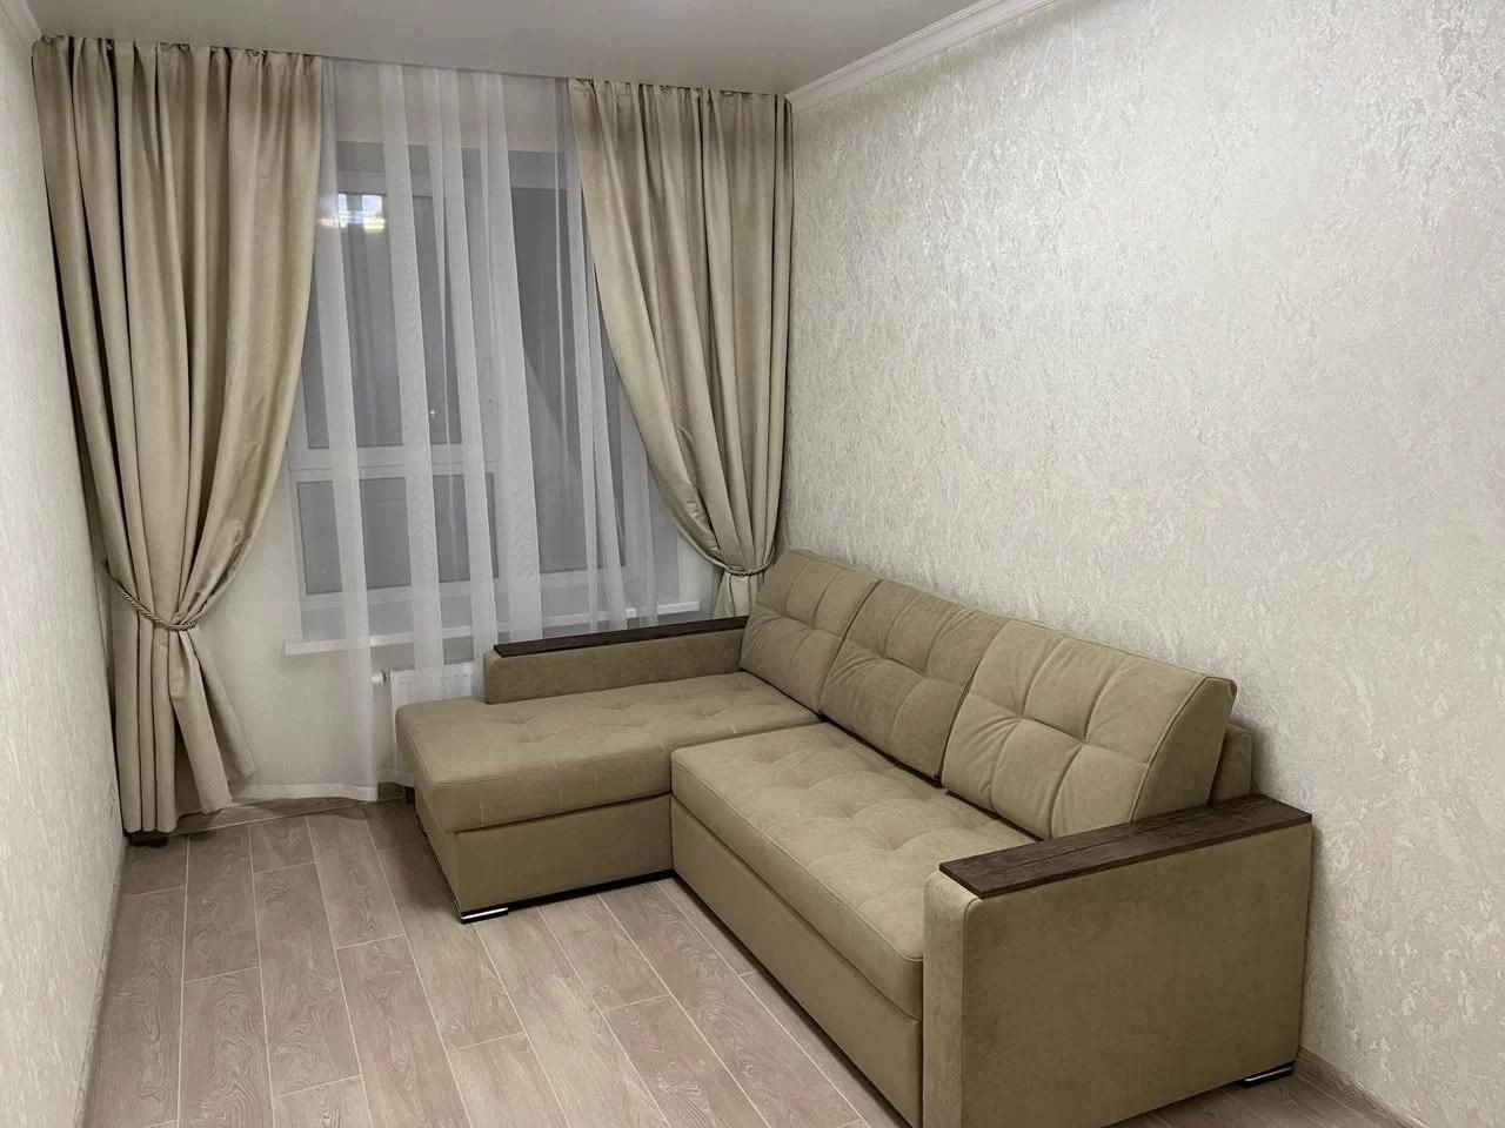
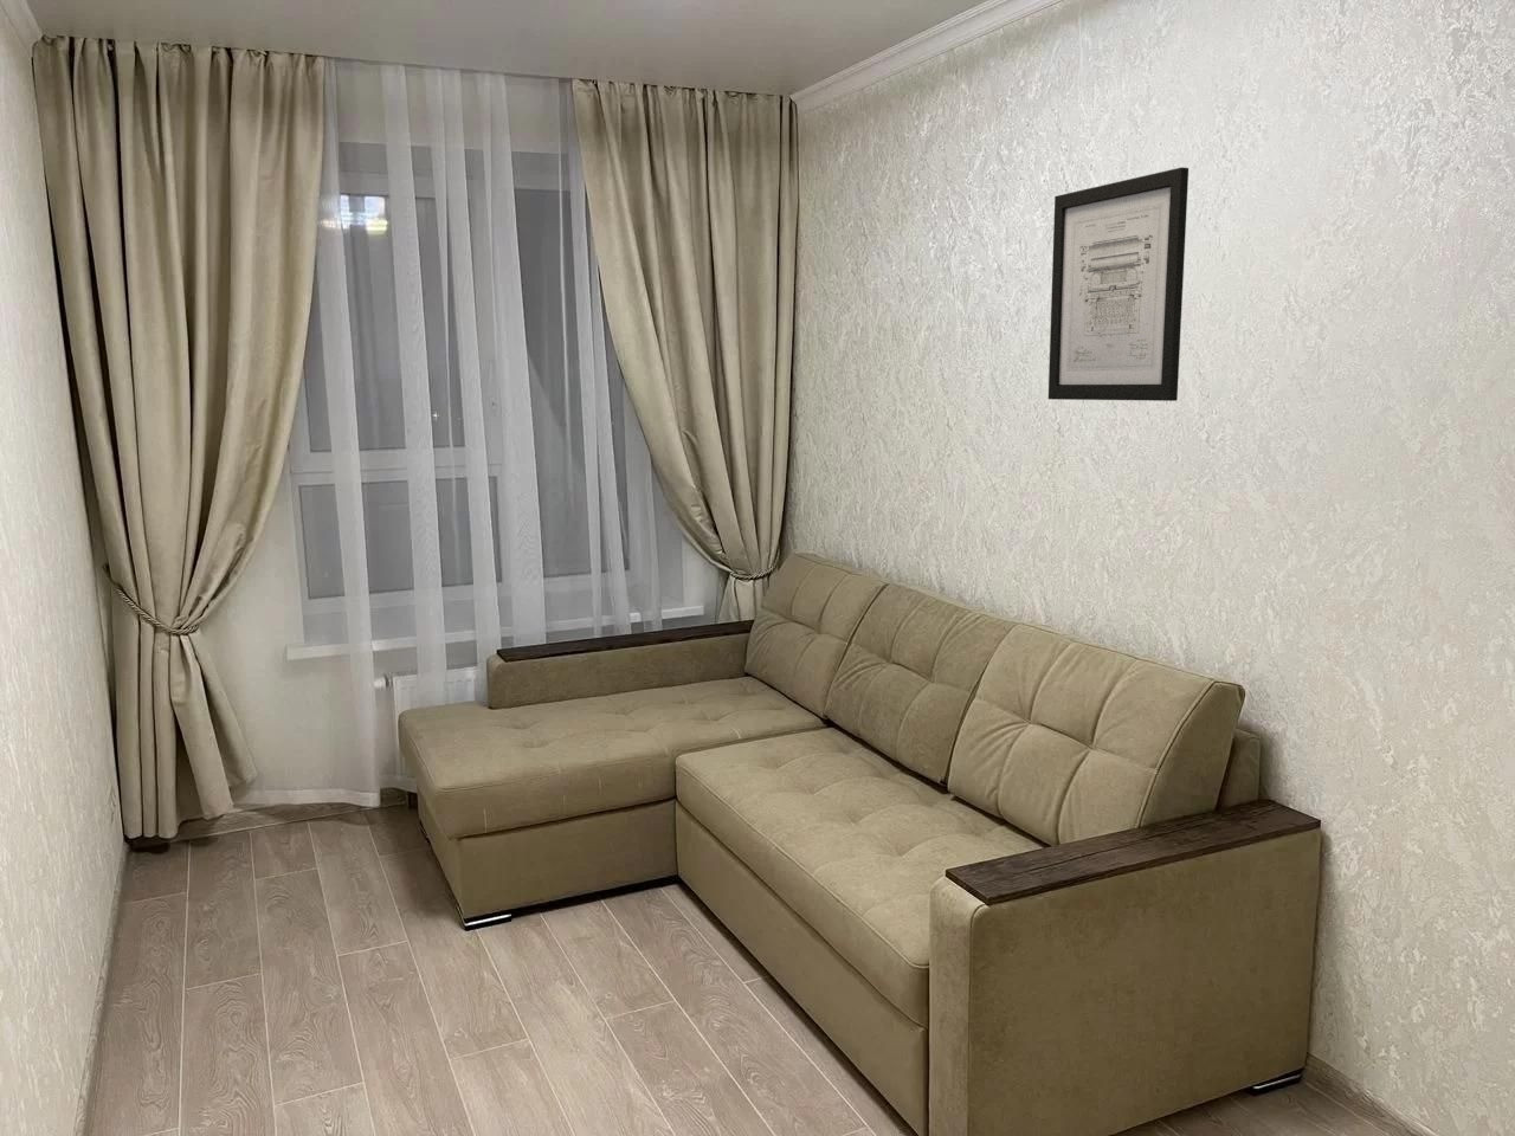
+ wall art (1113, 292)
